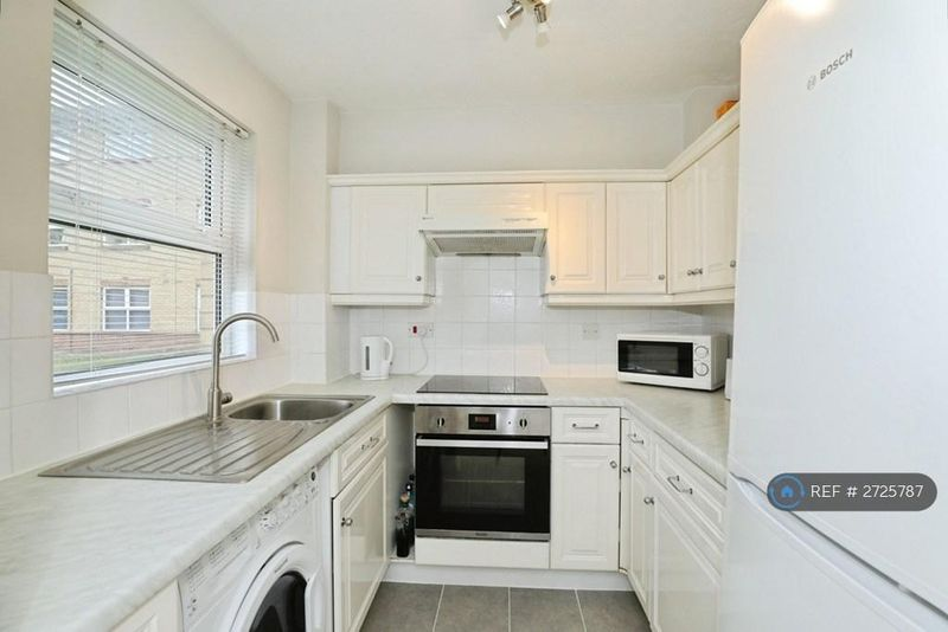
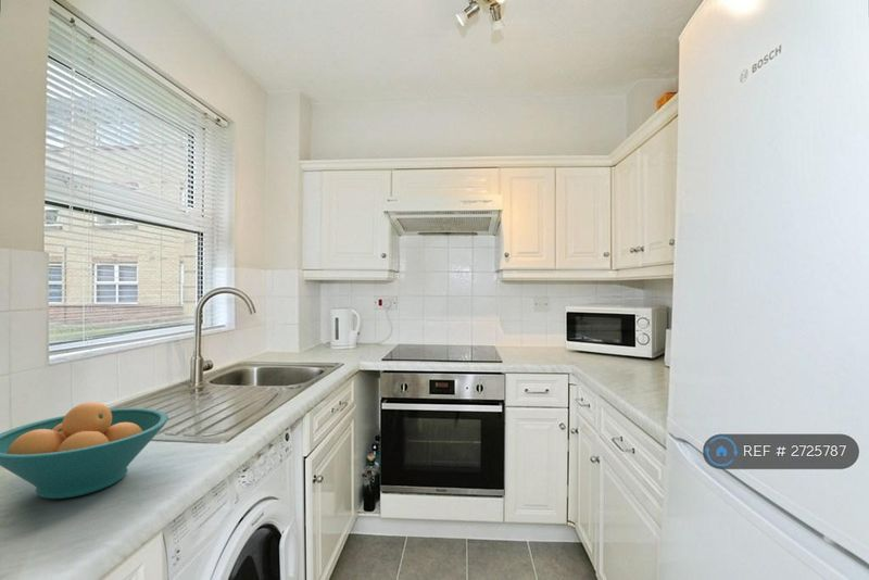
+ fruit bowl (85, 443)
